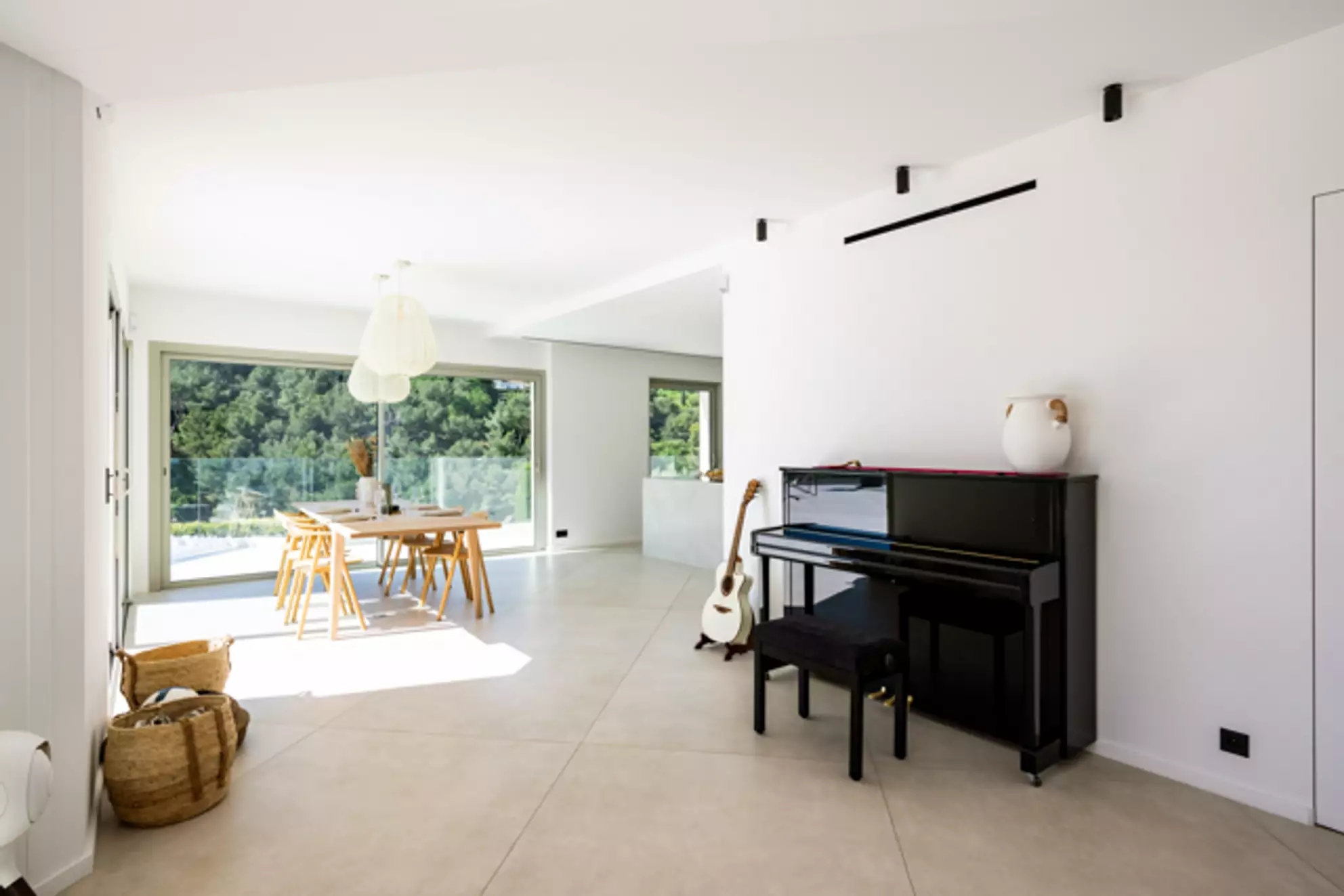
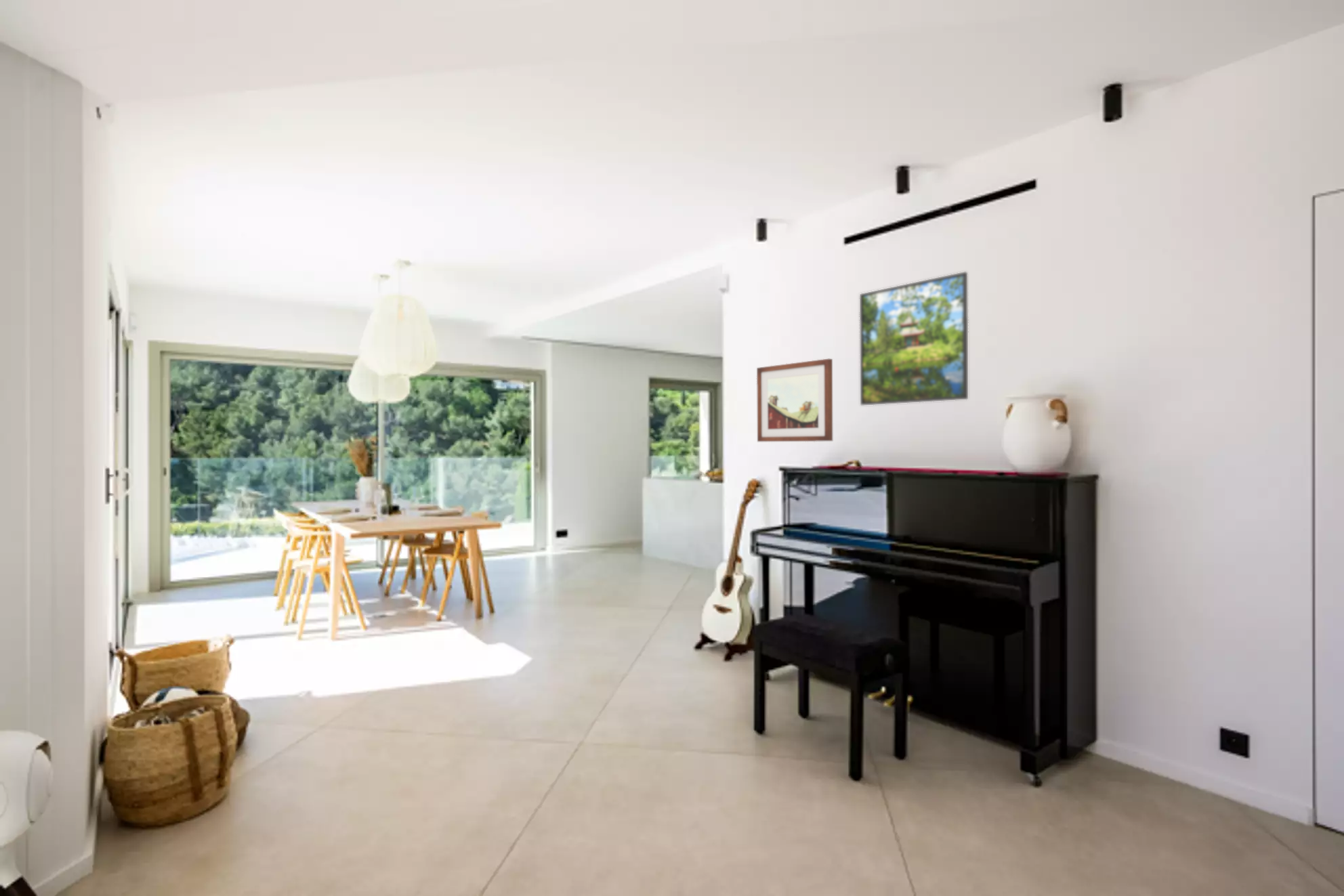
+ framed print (910, 343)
+ wall art (793, 402)
